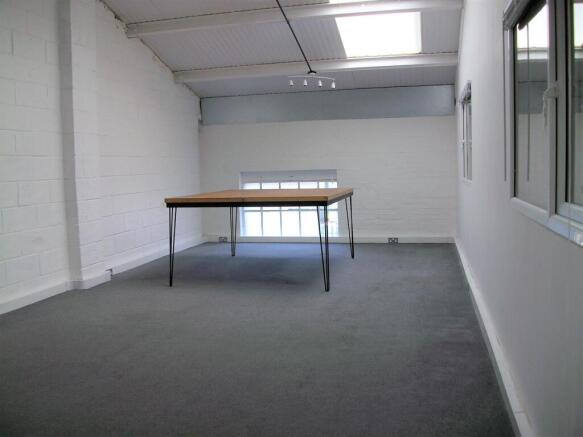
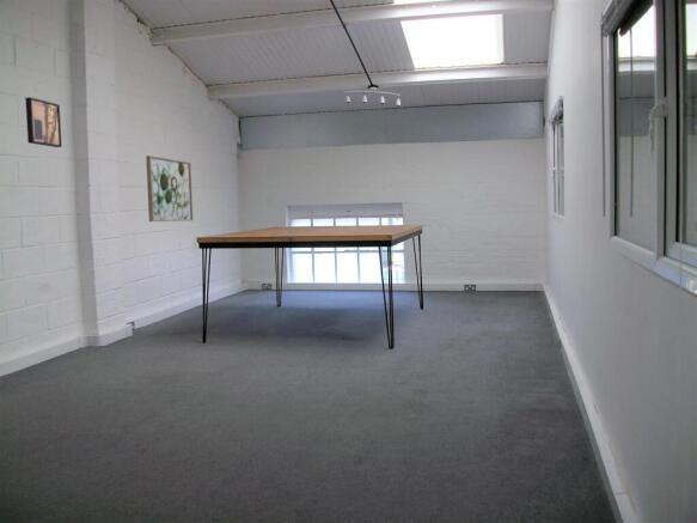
+ wall art (43, 122)
+ wall art (171, 190)
